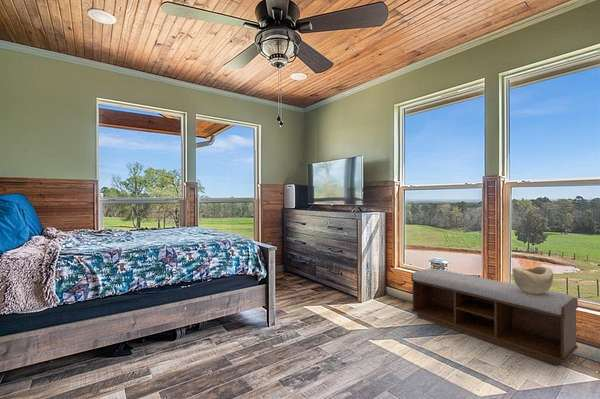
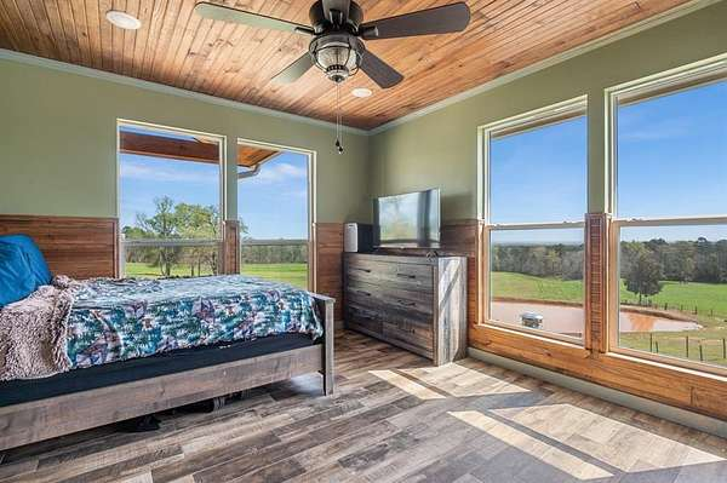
- bench (482, 306)
- decorative bowl (532, 279)
